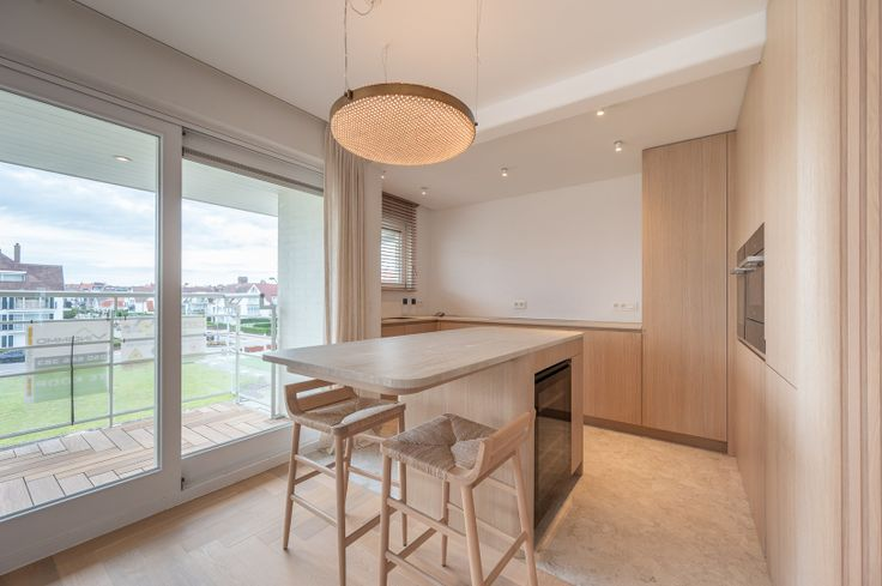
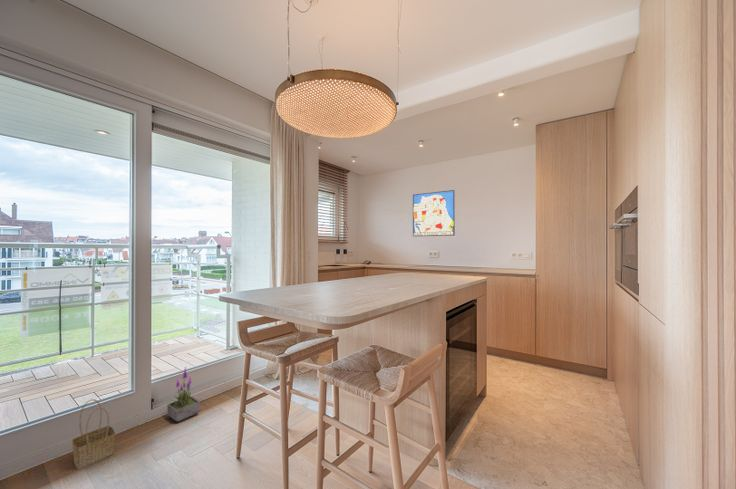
+ potted plant (183, 391)
+ basket (94, 430)
+ wall art (432, 214)
